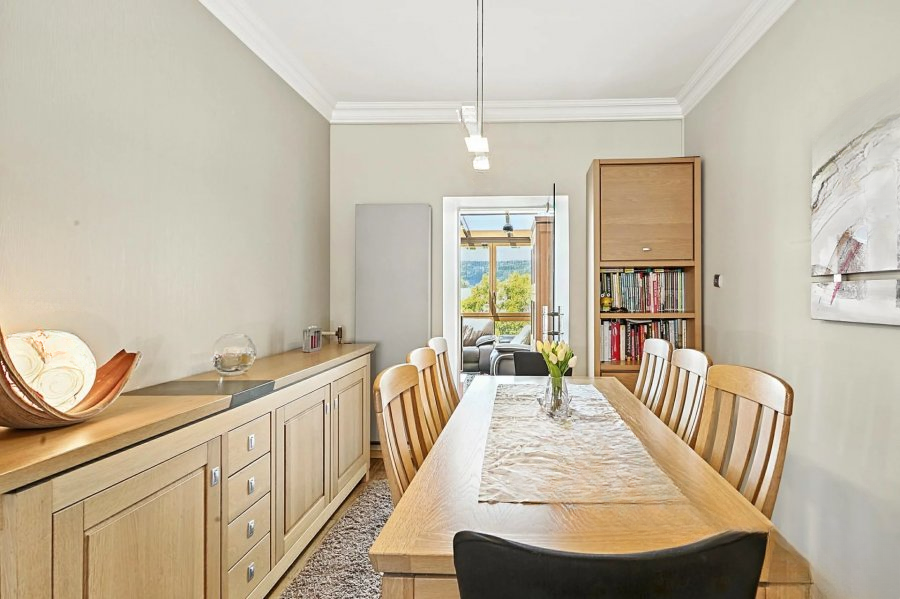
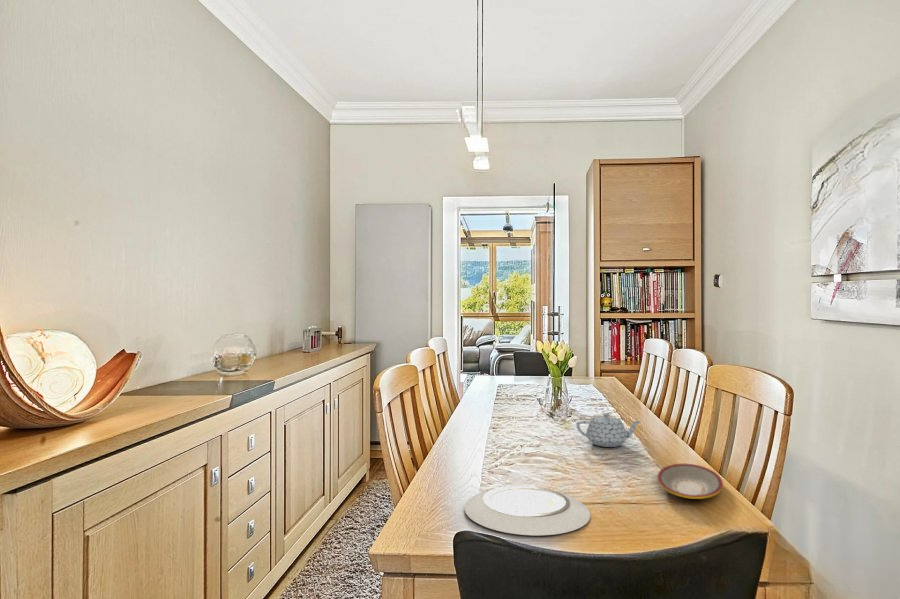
+ plate (526, 504)
+ plate (689, 483)
+ teapot (608, 428)
